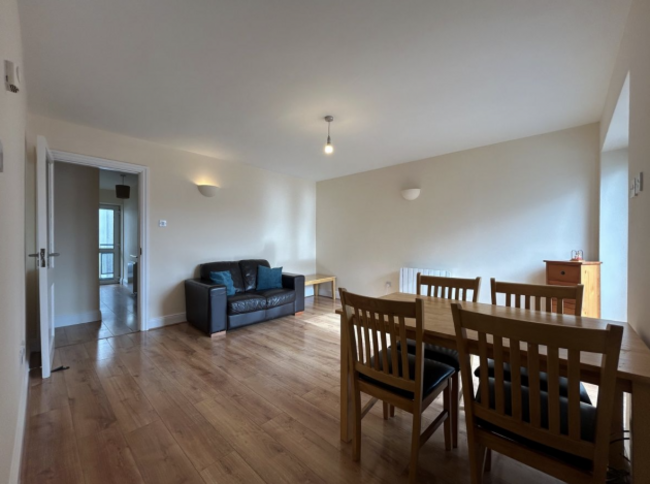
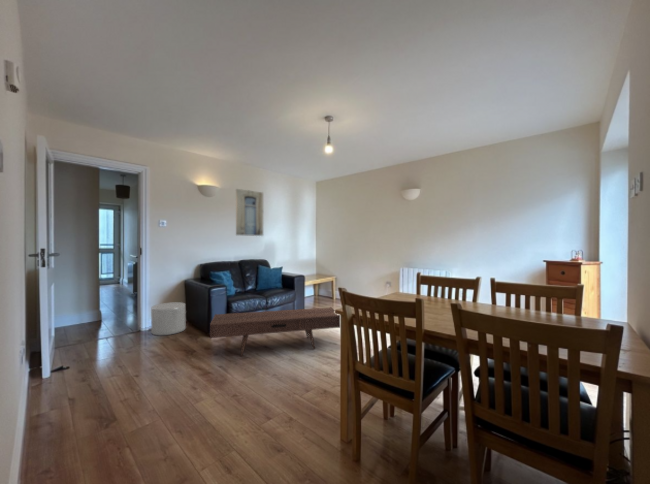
+ coffee table (277, 330)
+ wall art (250, 213)
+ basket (168, 317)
